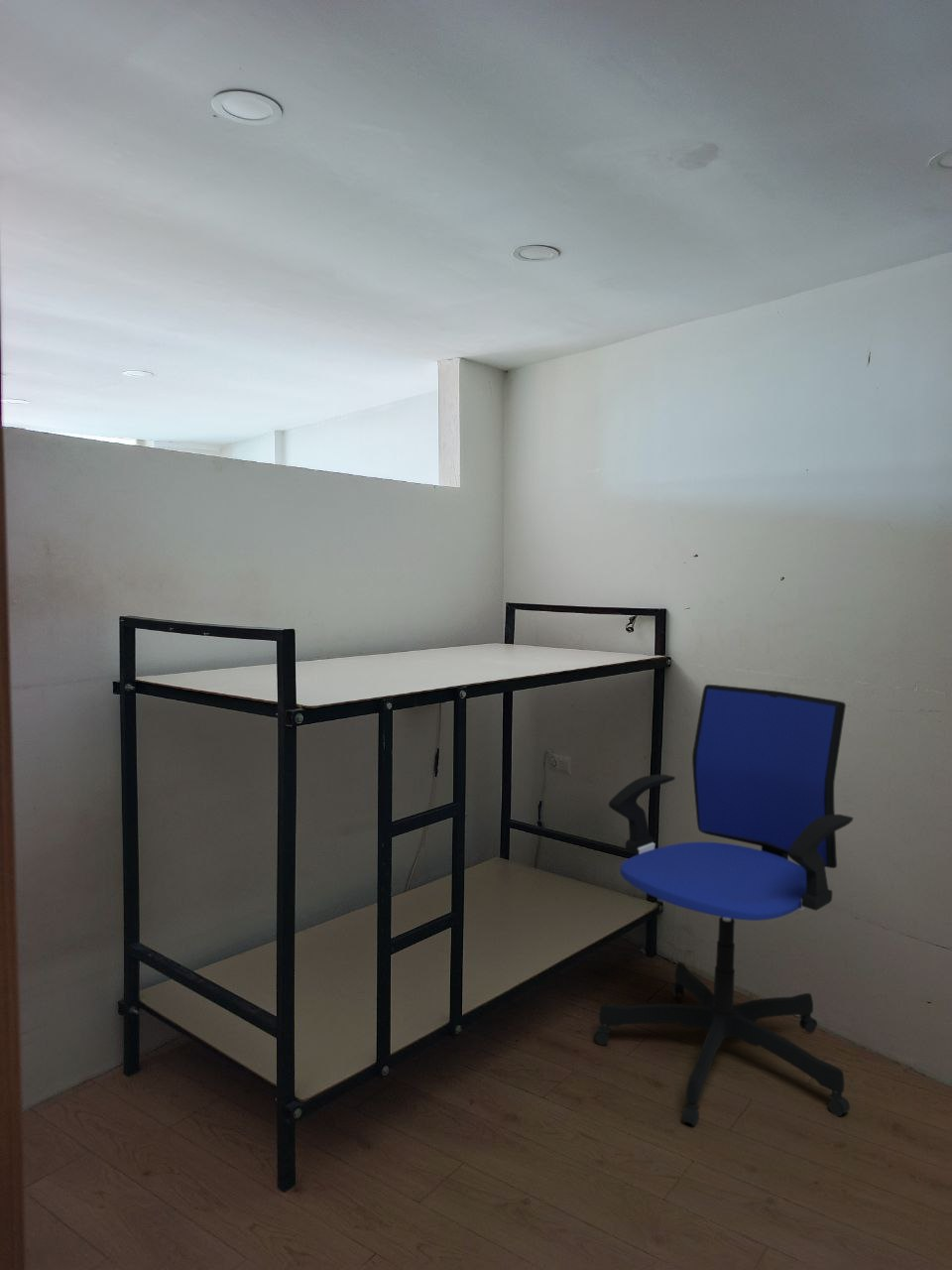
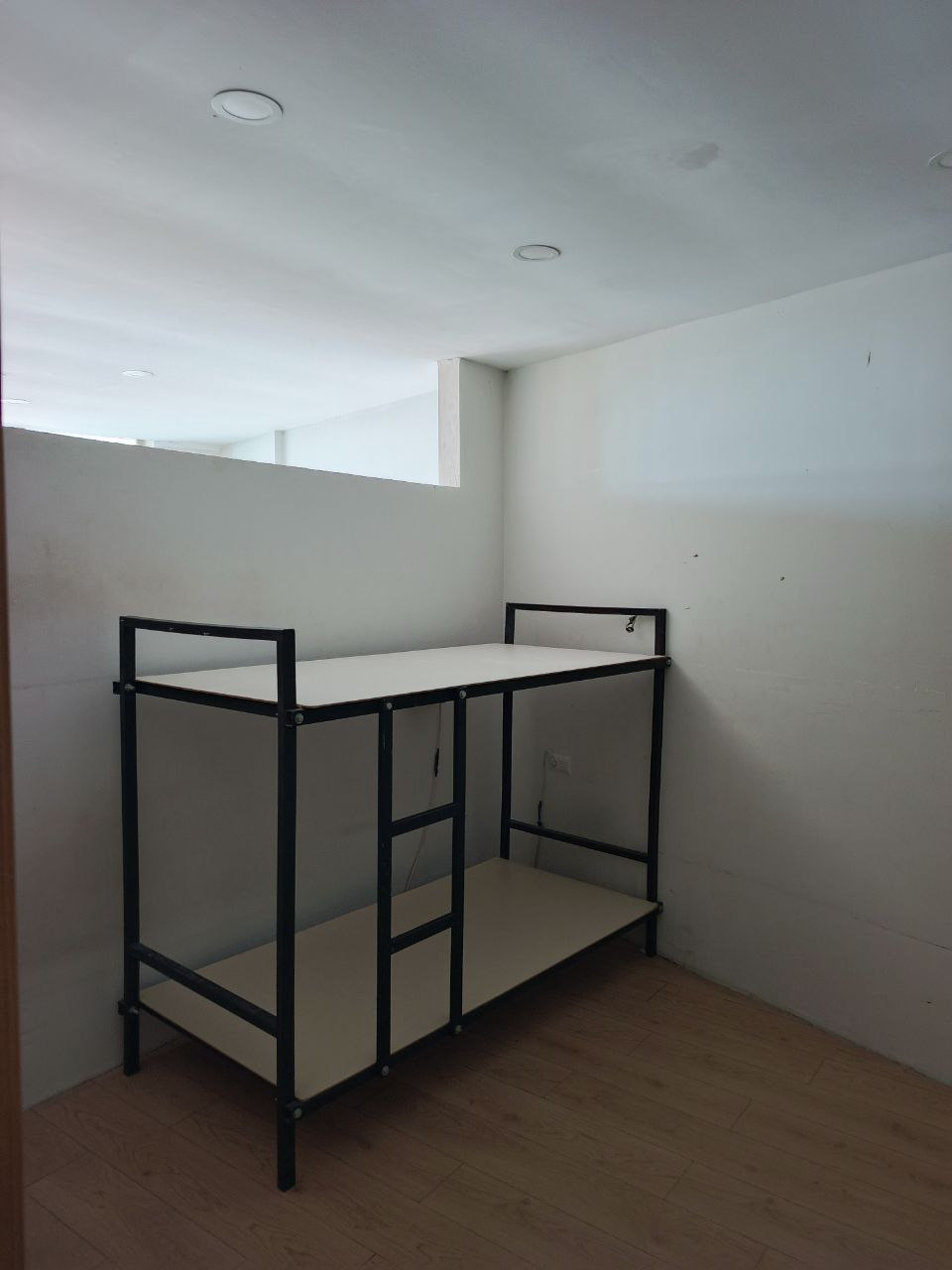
- office chair (738, 884)
